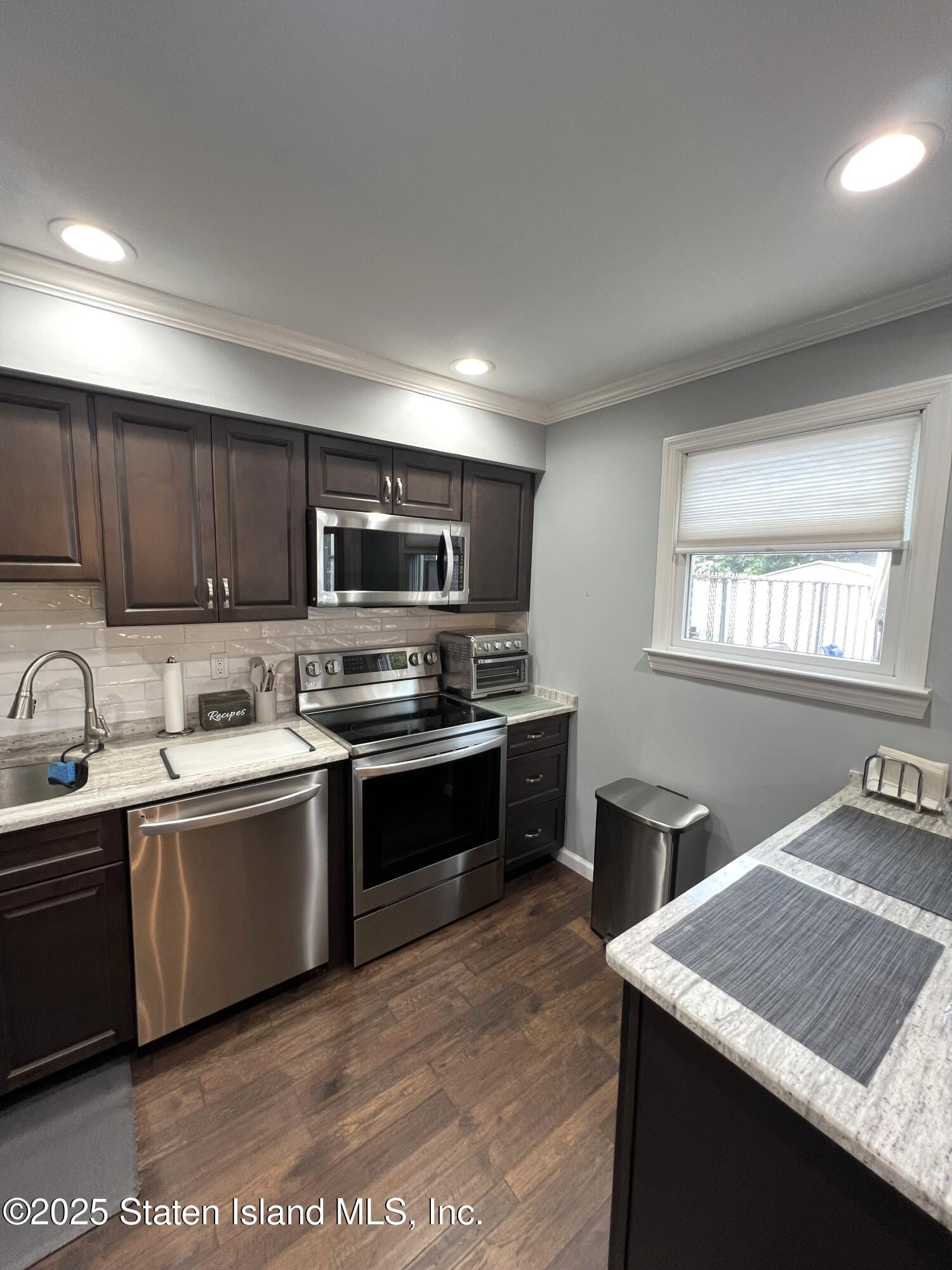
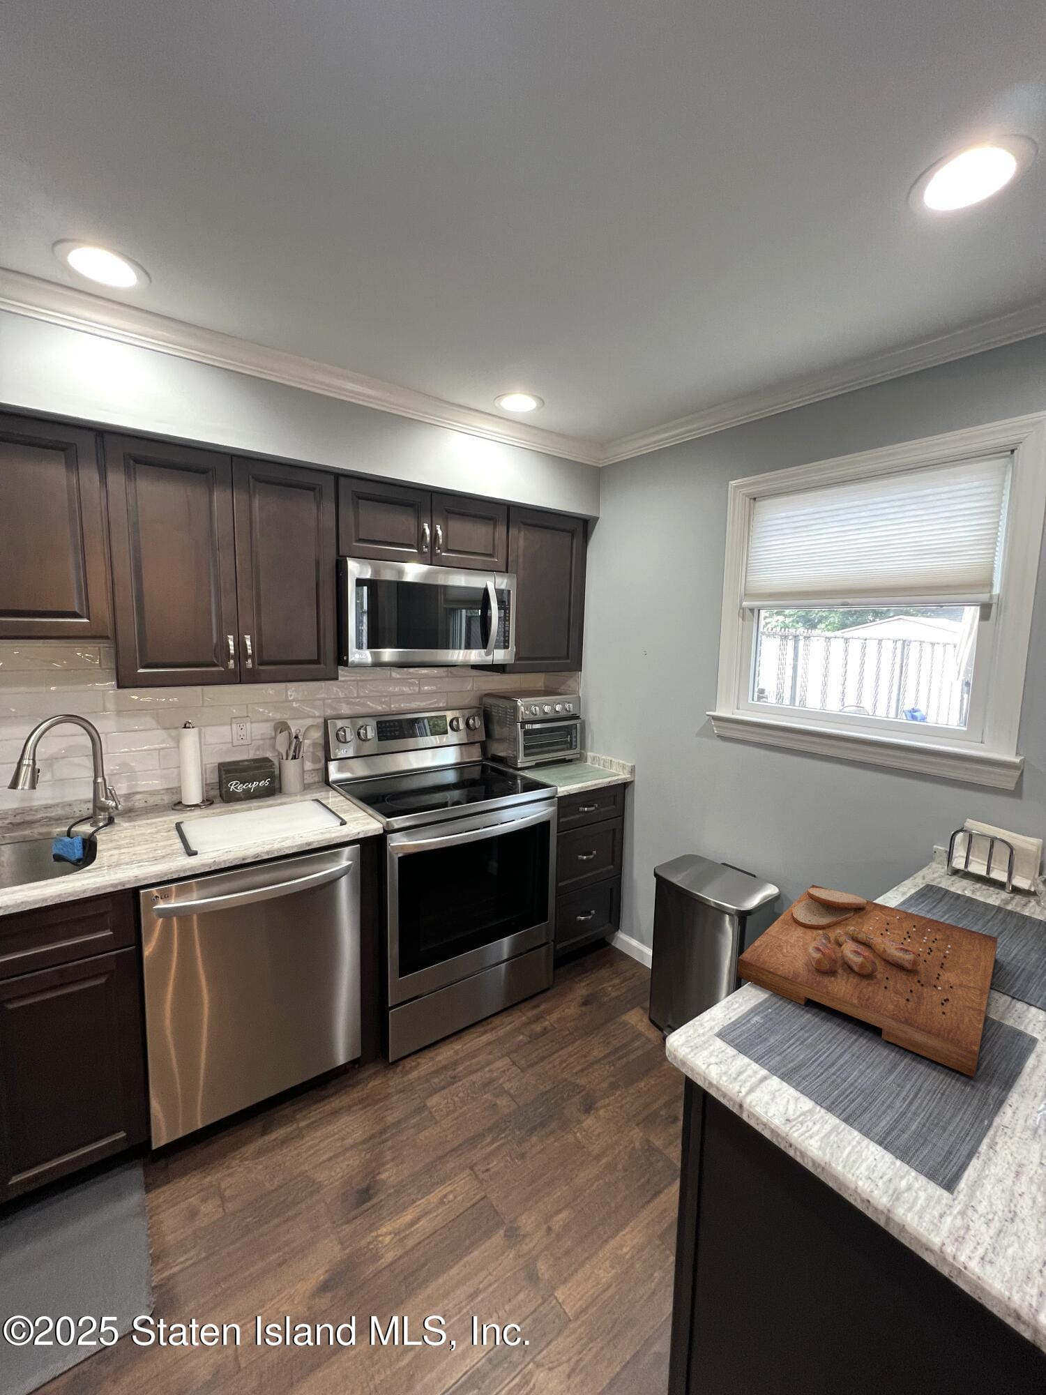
+ cutting board (873, 944)
